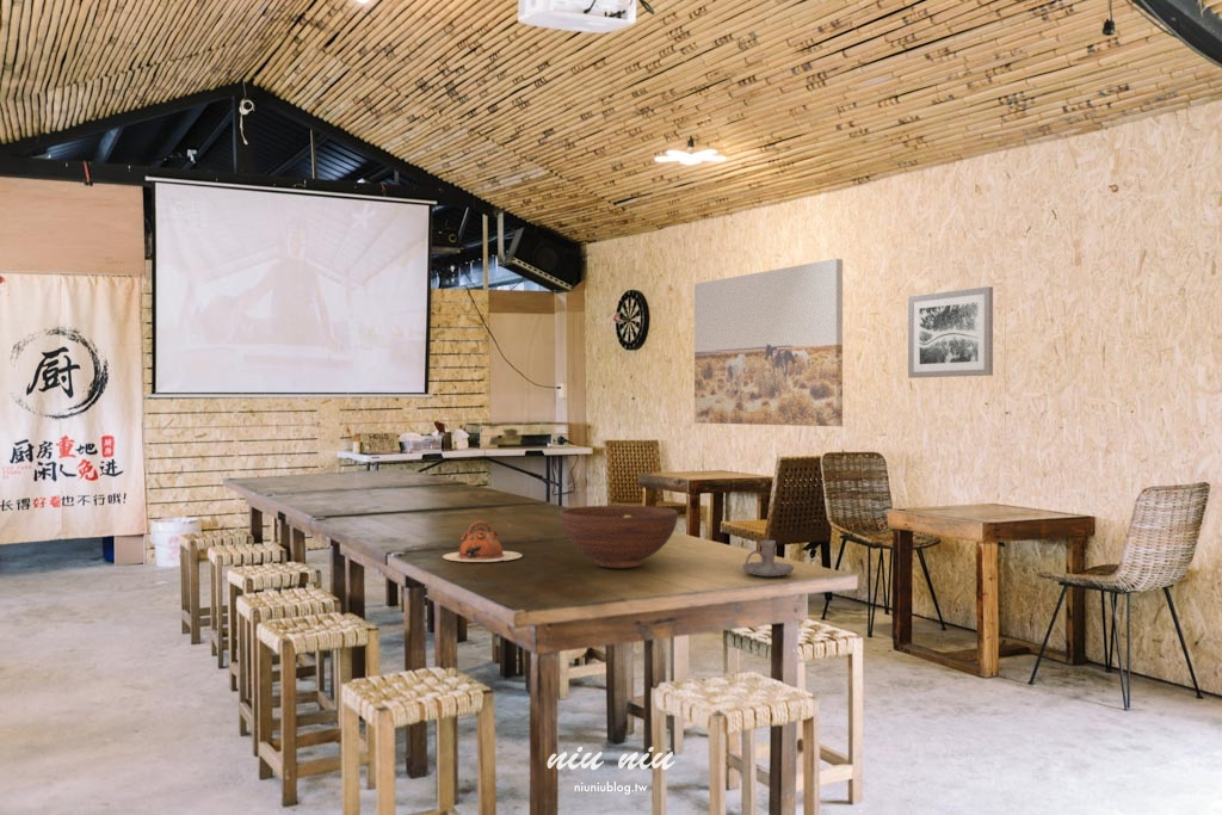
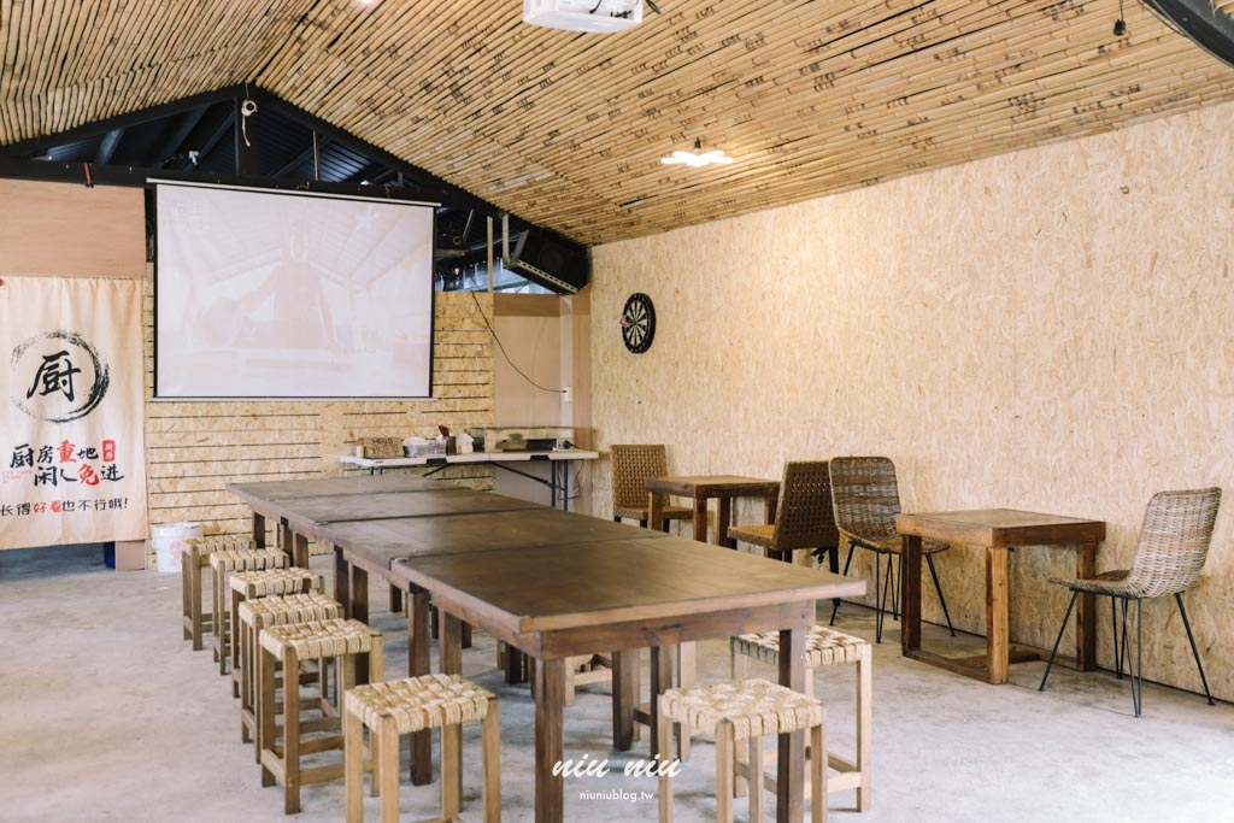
- wall art (761, 348)
- wall art (949, 334)
- fruit bowl (618, 538)
- candle holder (764, 558)
- teapot (482, 538)
